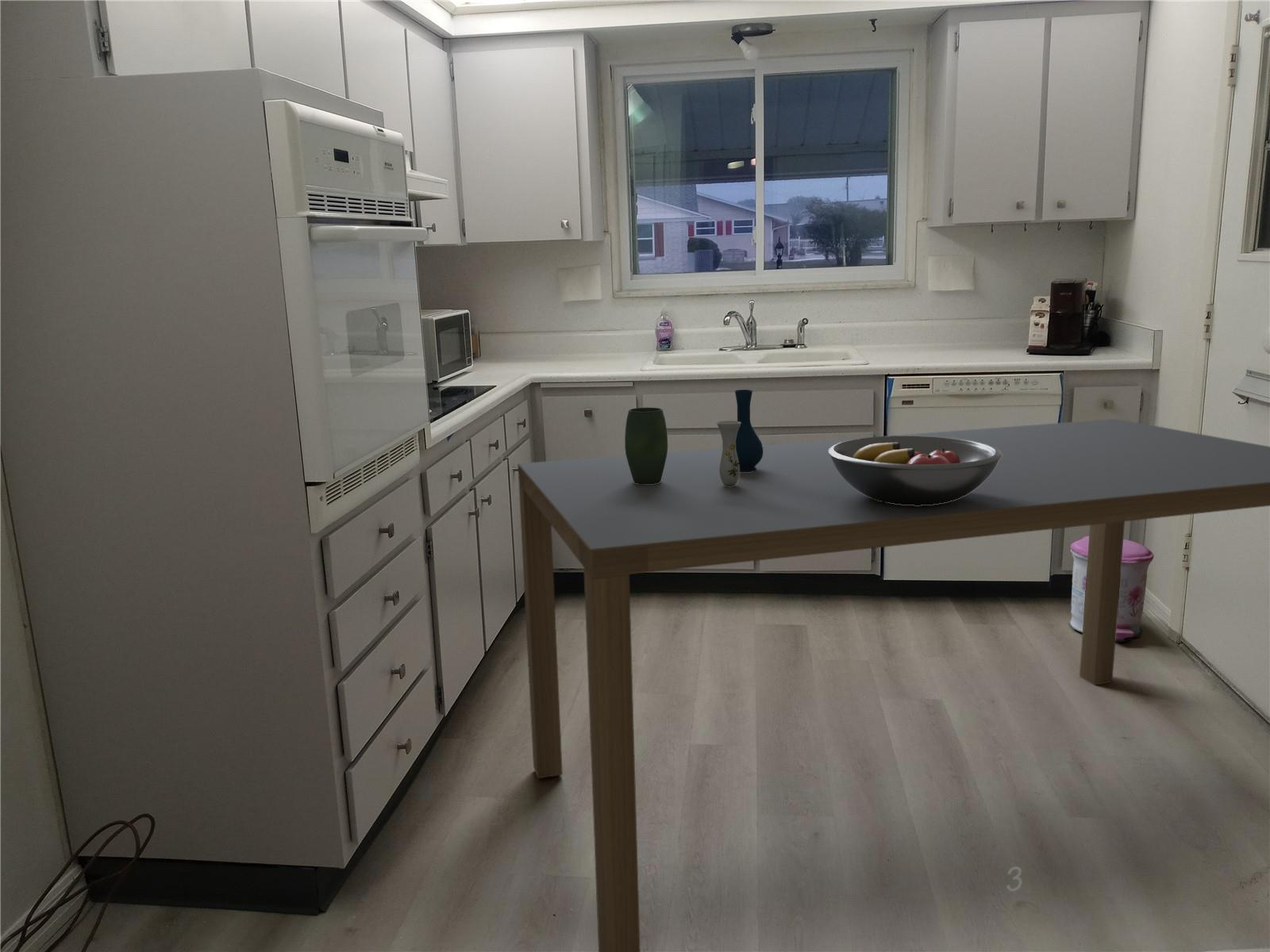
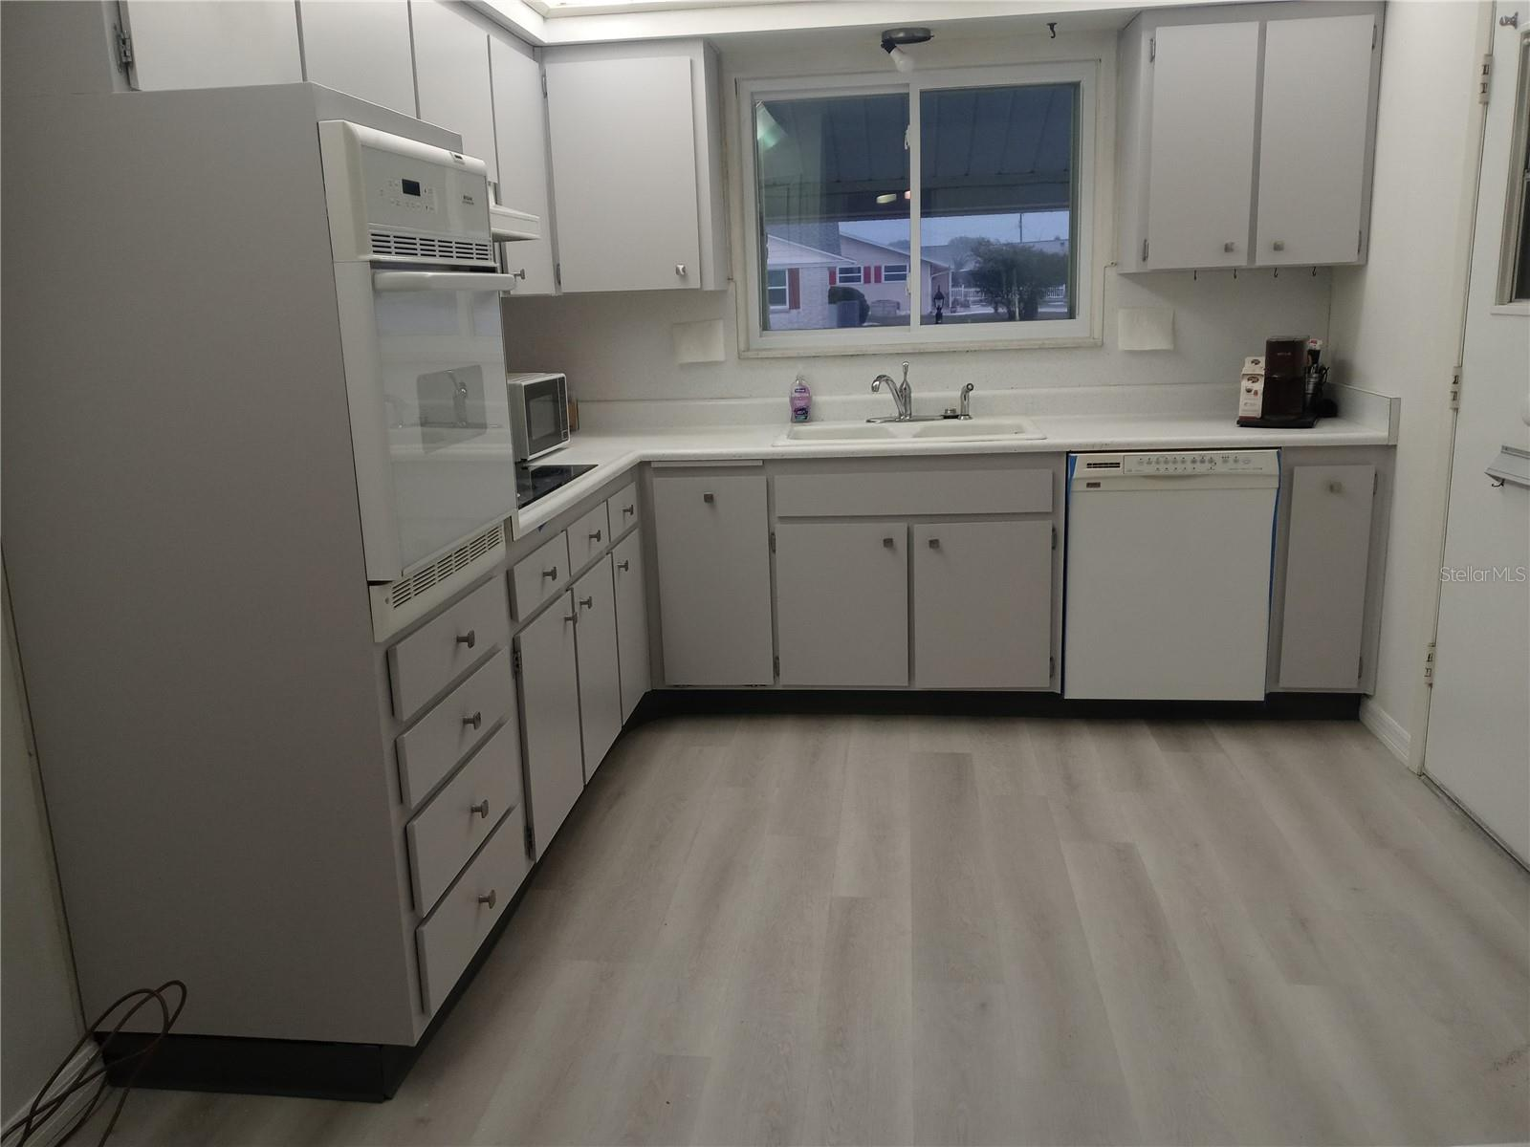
- fruit bowl (912, 466)
- vase (721, 434)
- trash can (1119, 589)
- dining table (906, 544)
